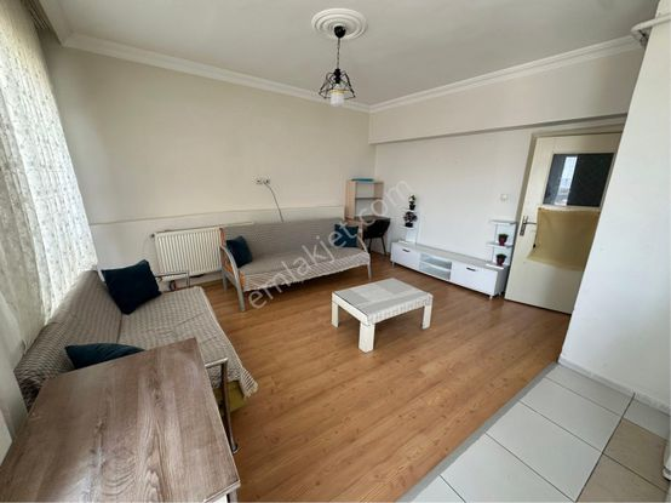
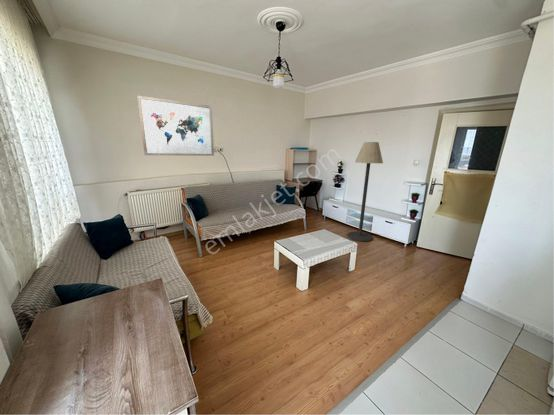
+ floor lamp (365, 192)
+ wall art (180, 129)
